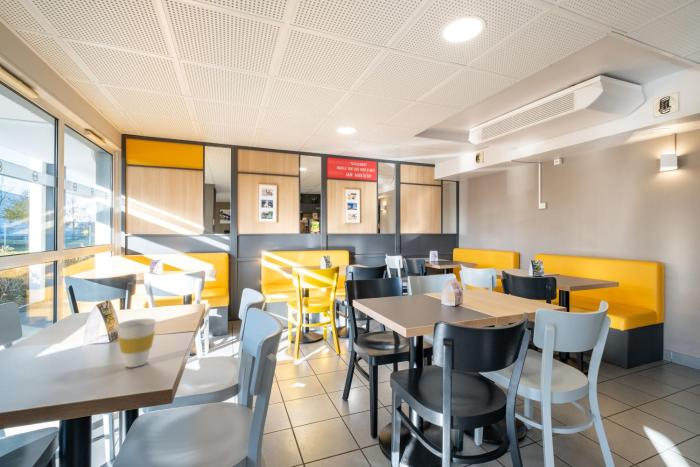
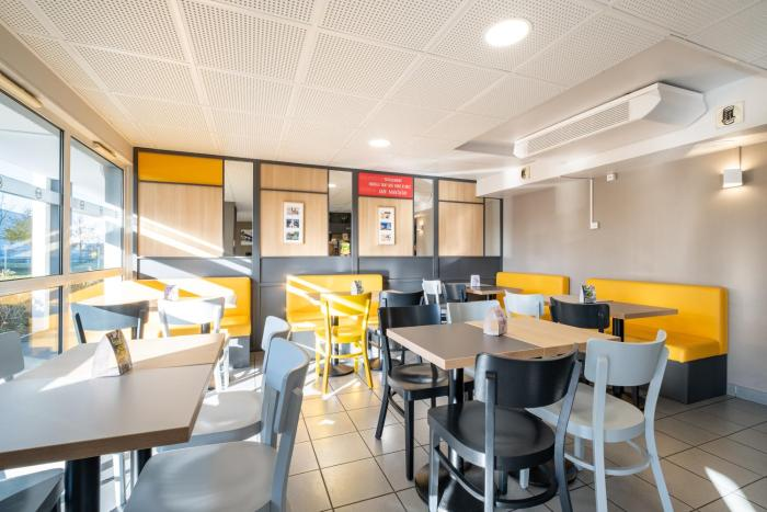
- cup (136, 343)
